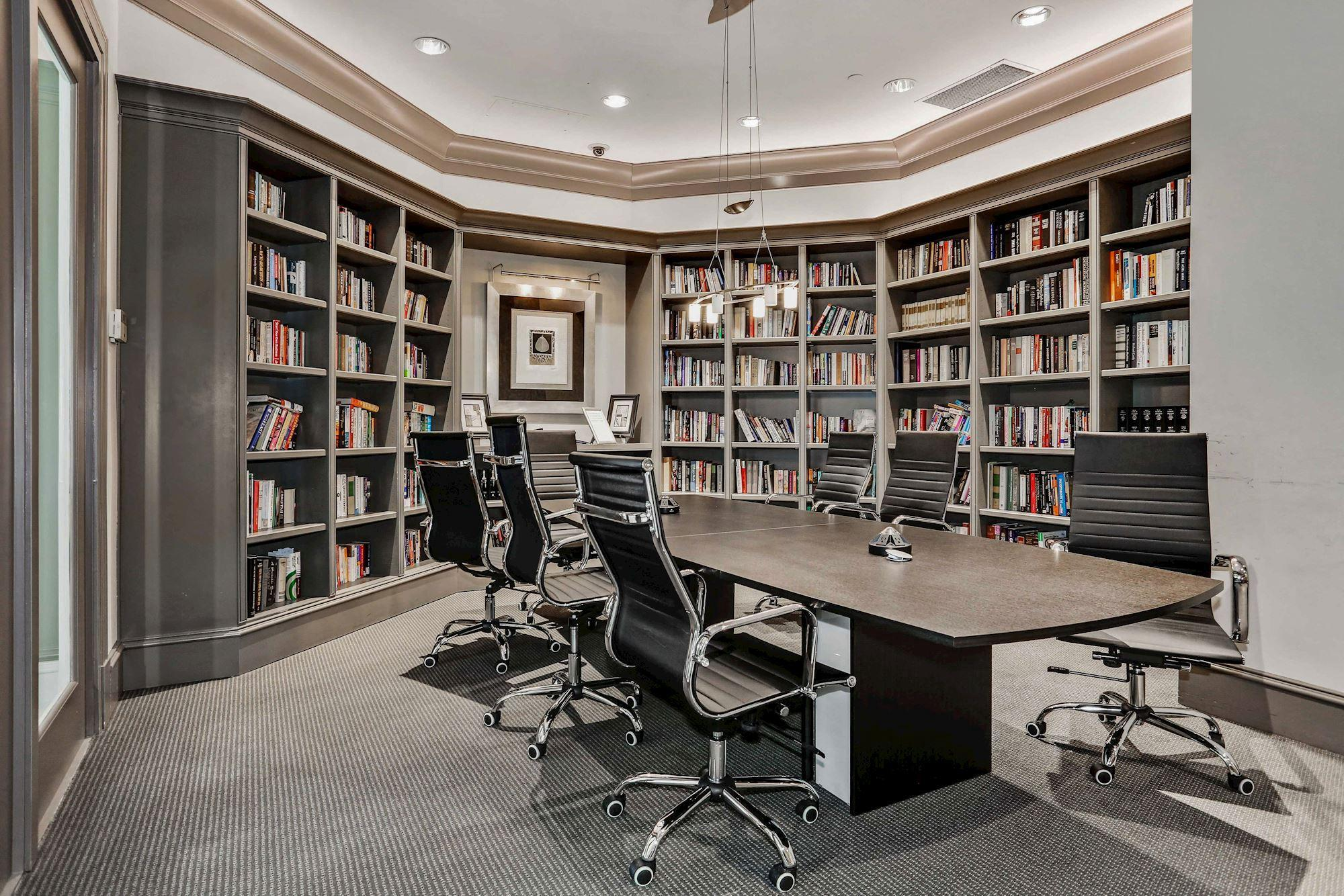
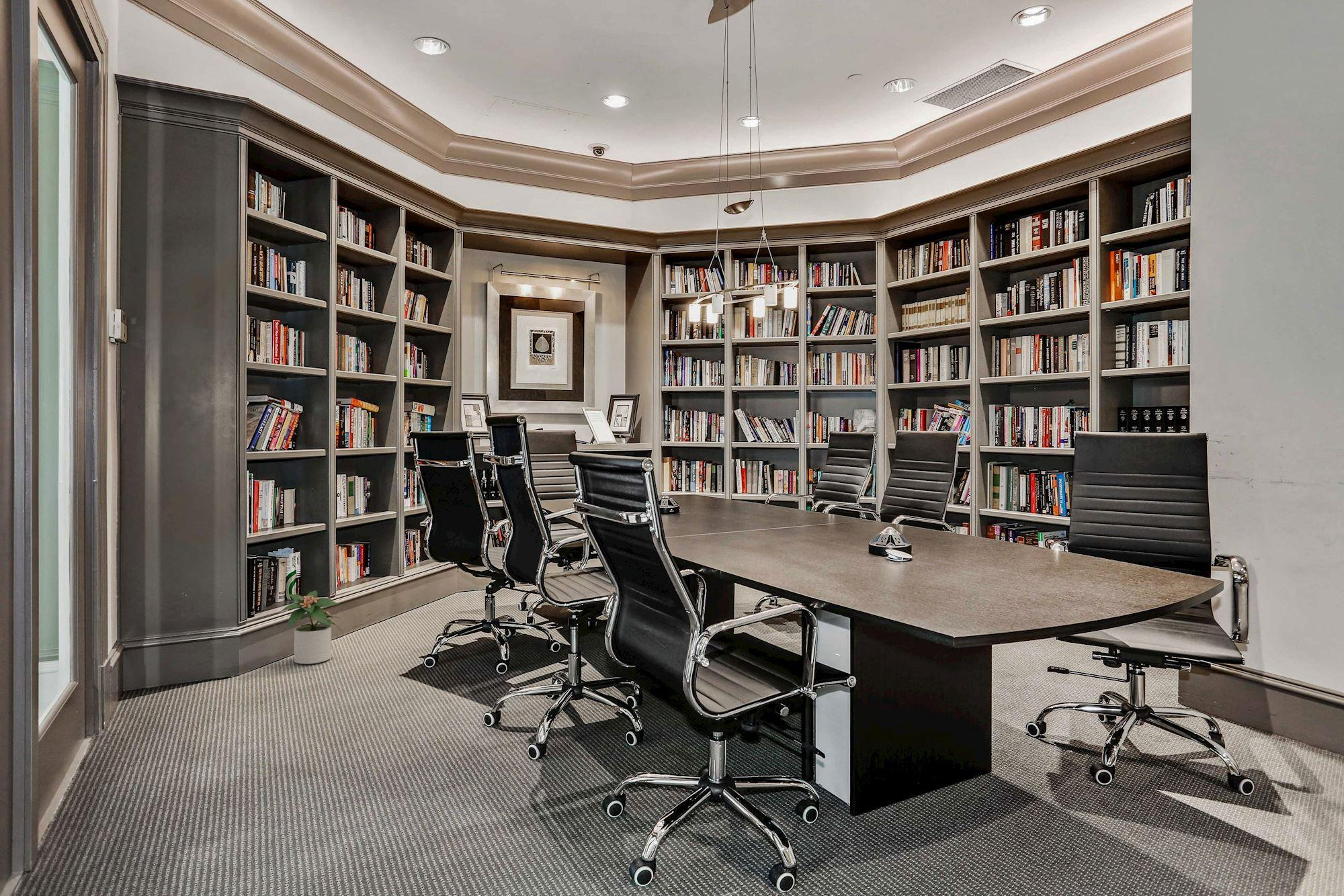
+ potted plant (311, 627)
